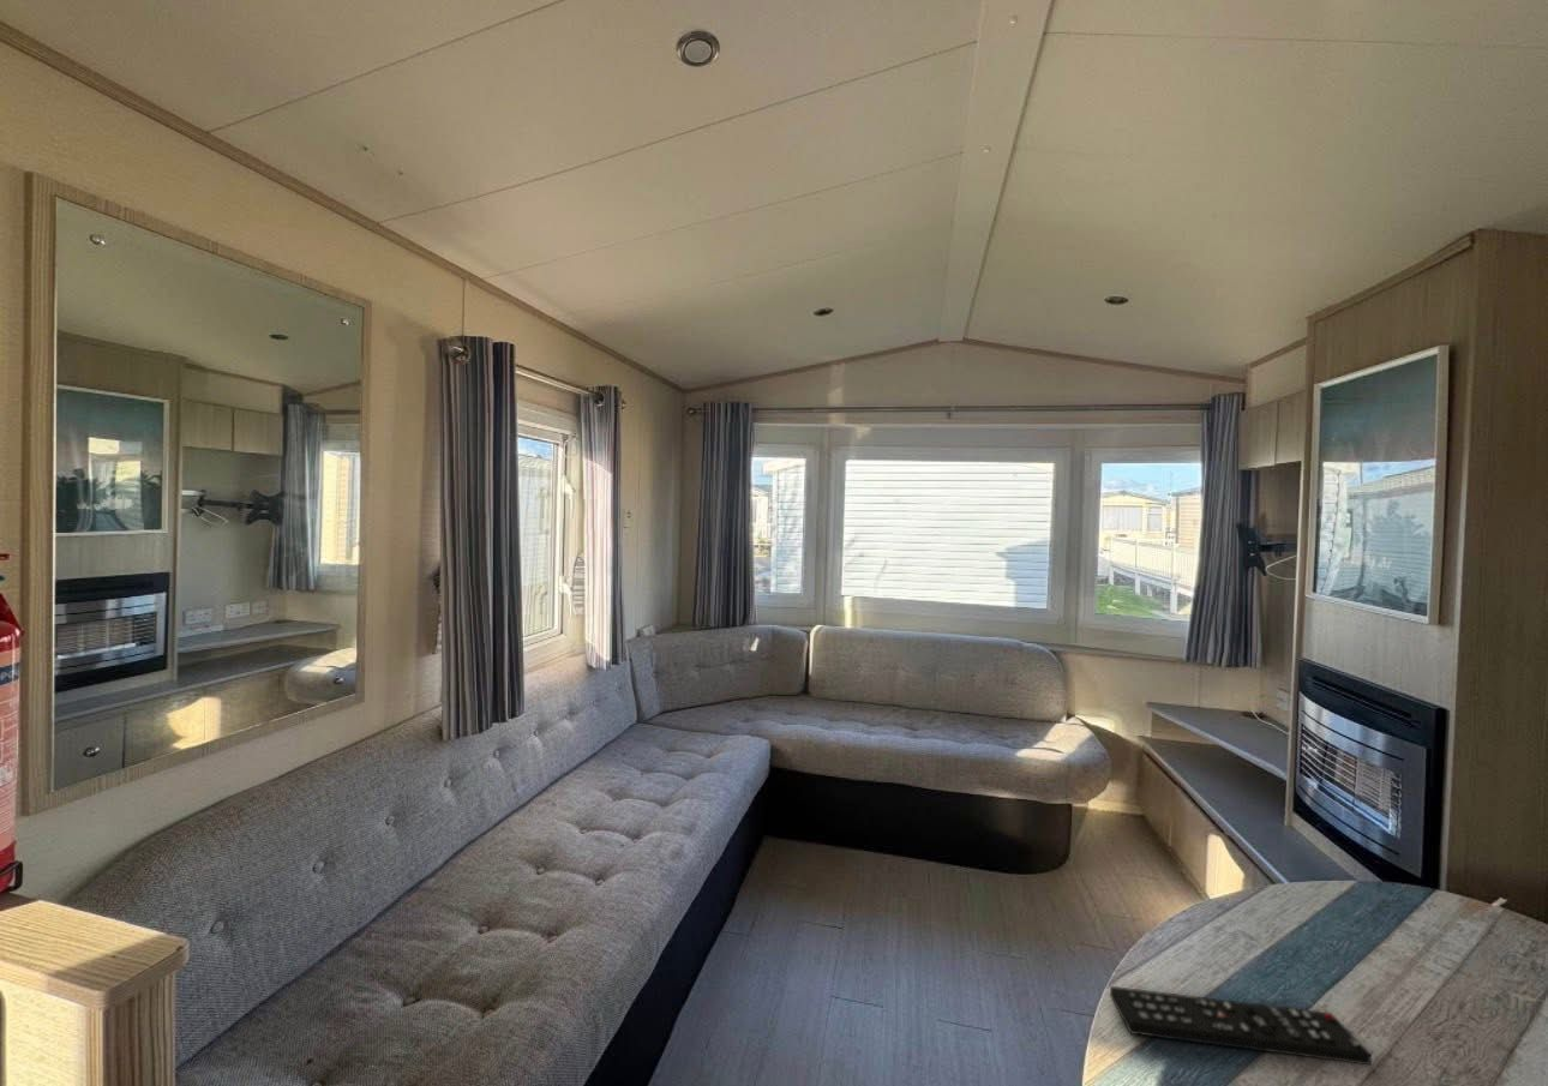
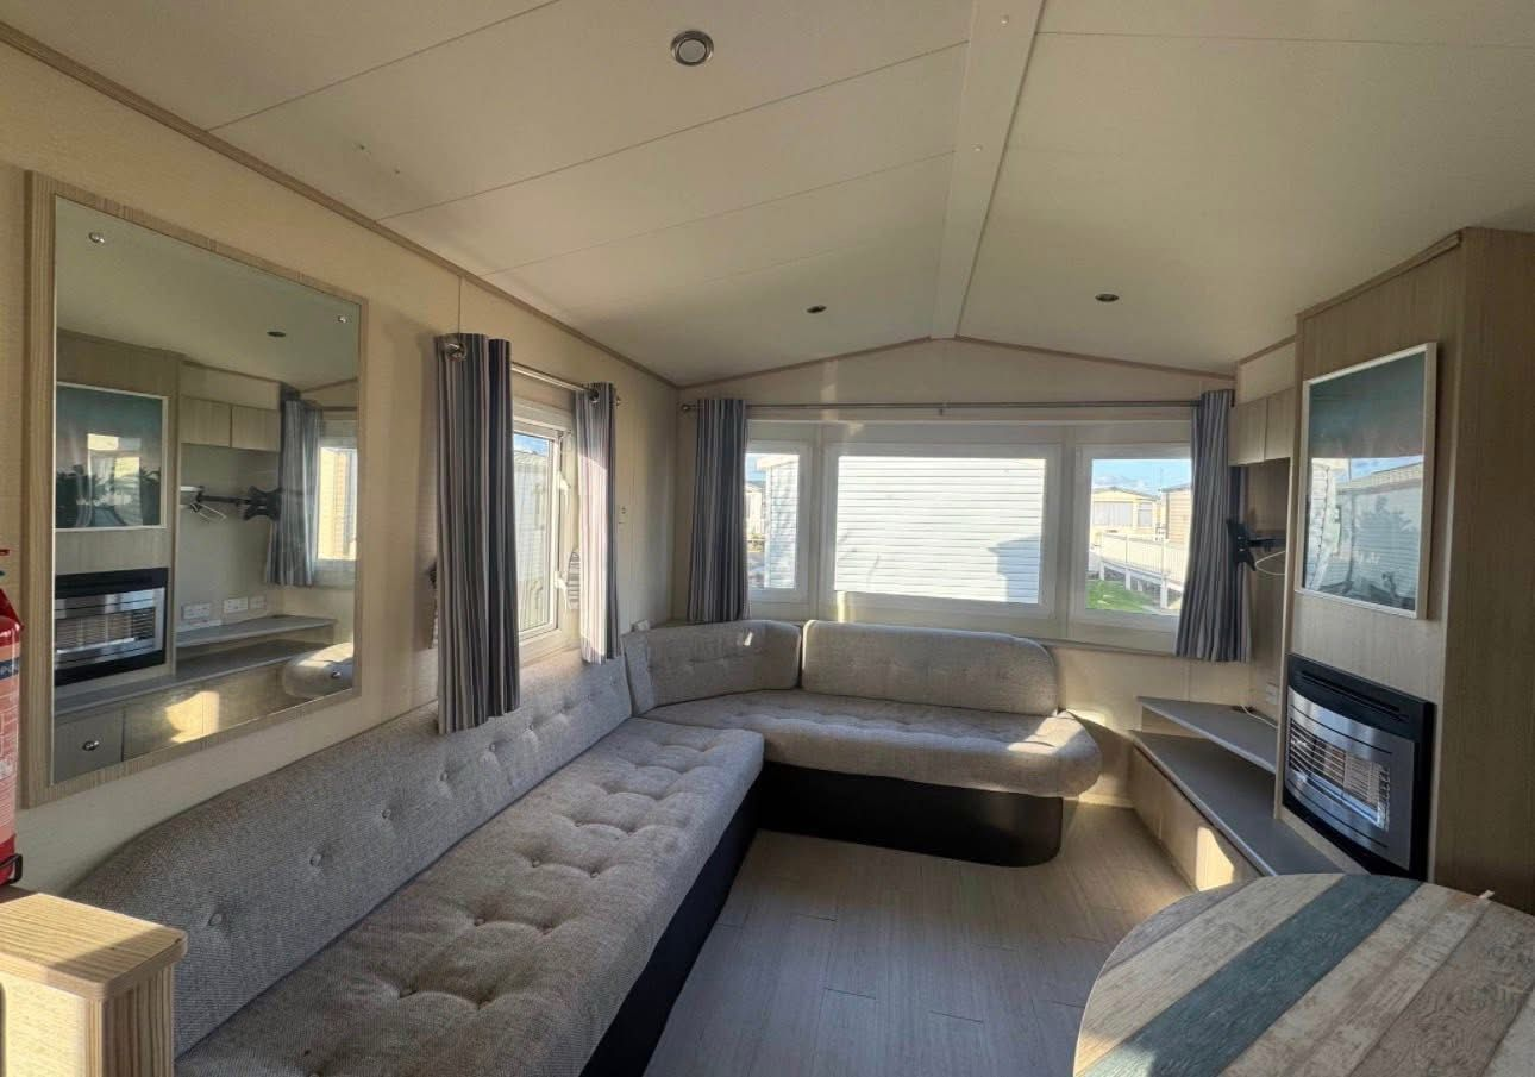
- remote control (1232, 1021)
